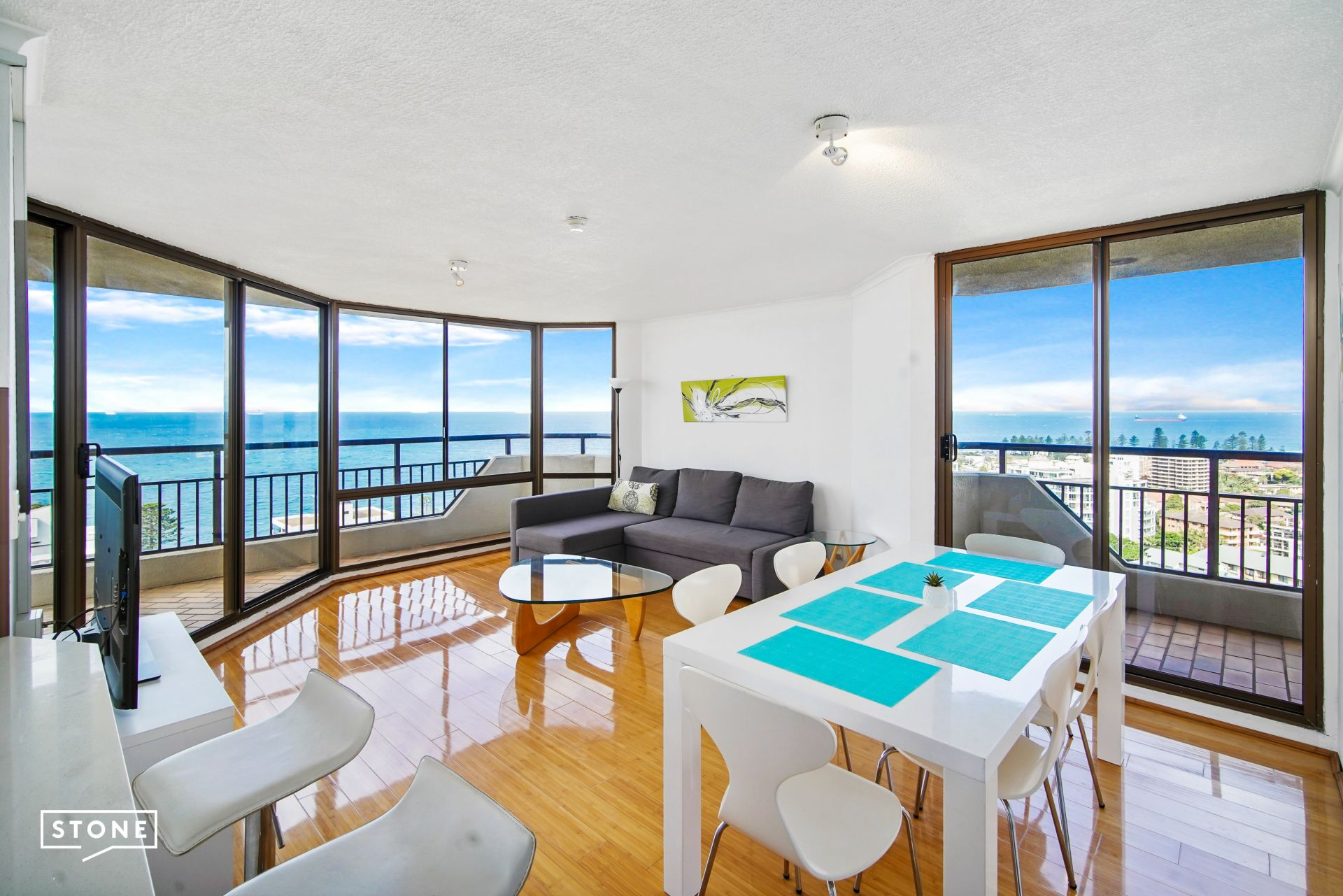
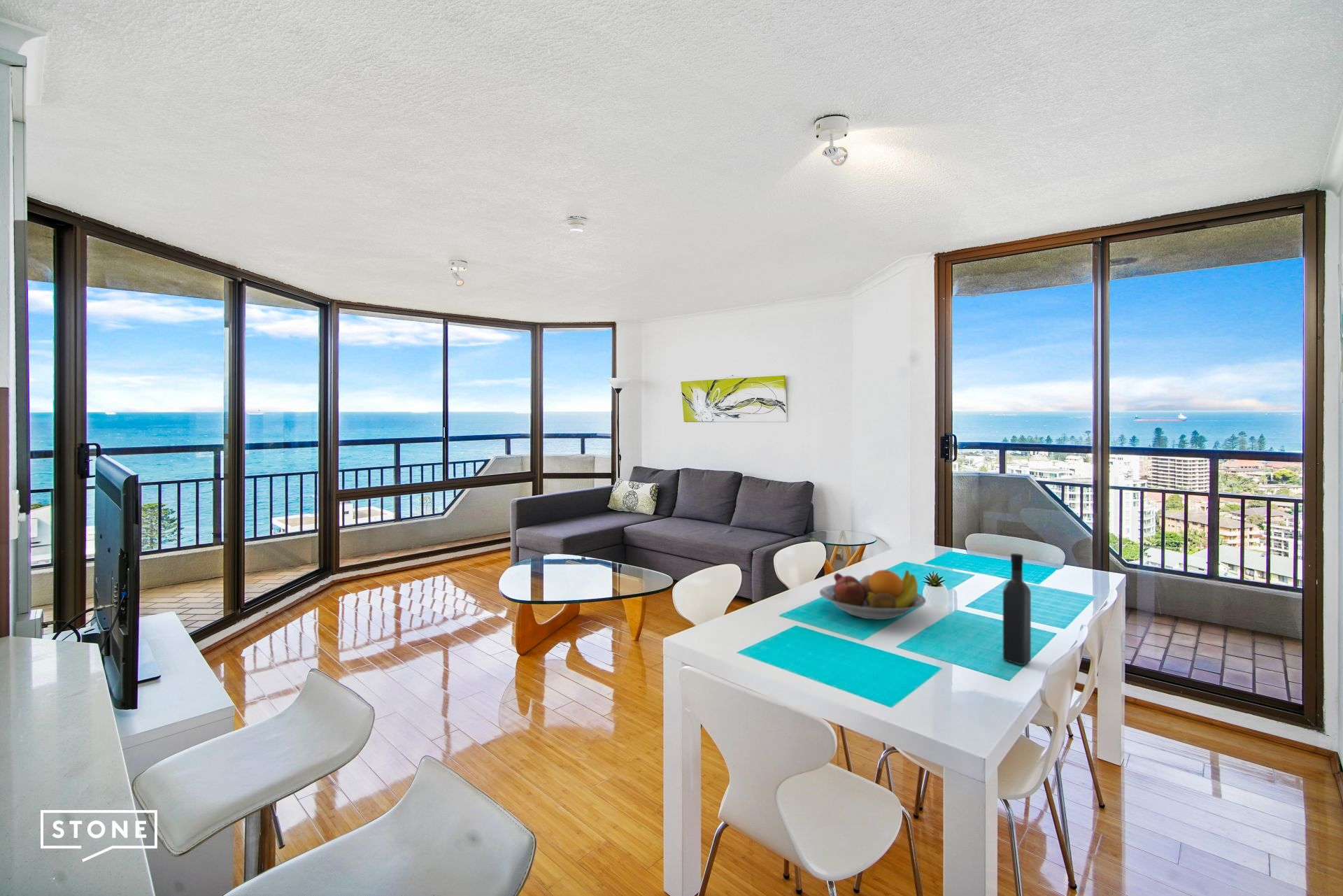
+ fruit bowl (871, 590)
+ wine bottle (1016, 607)
